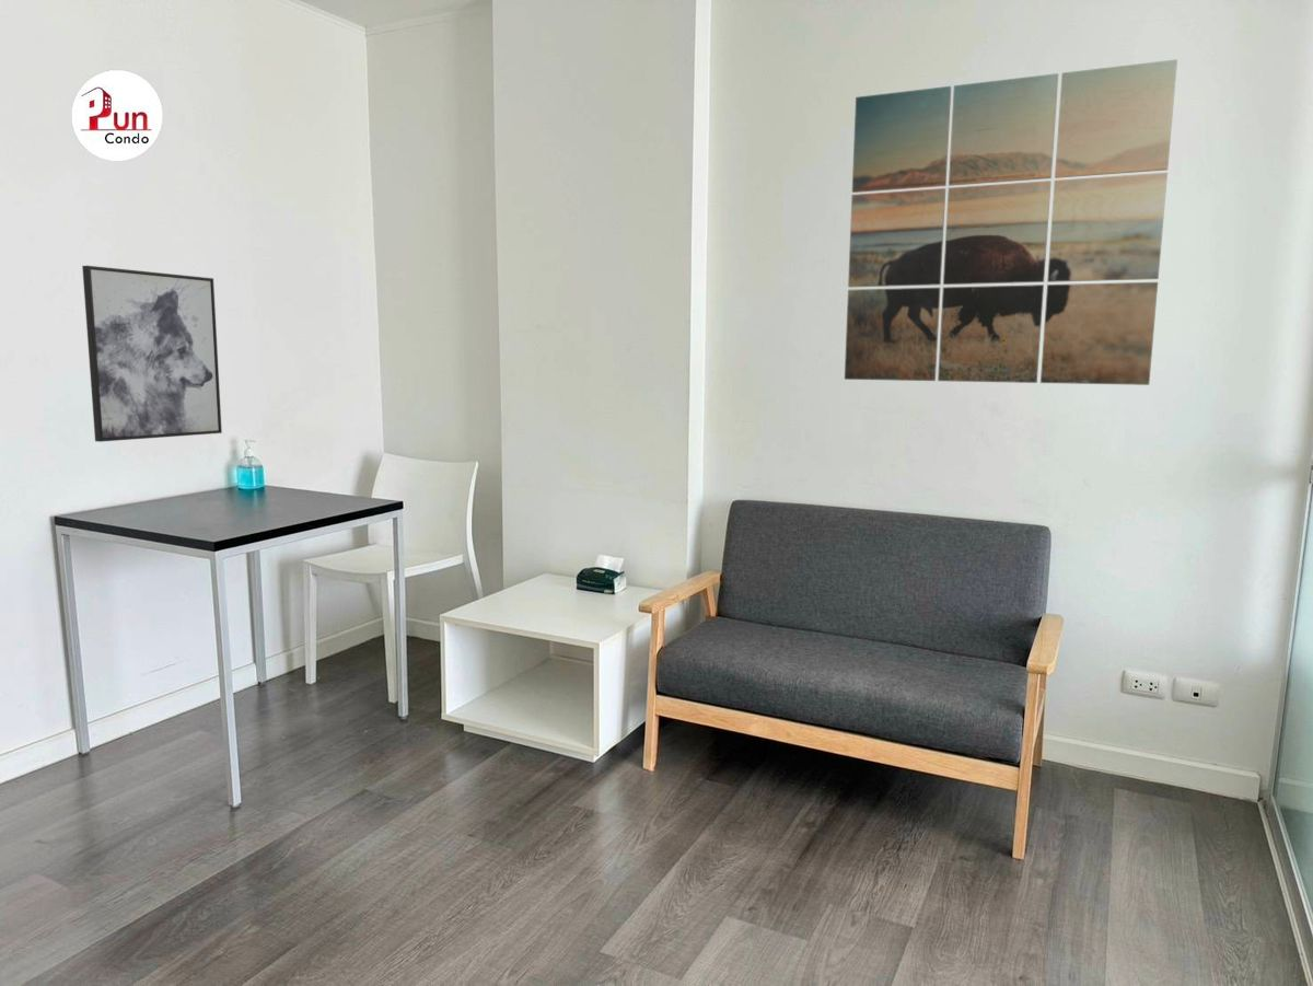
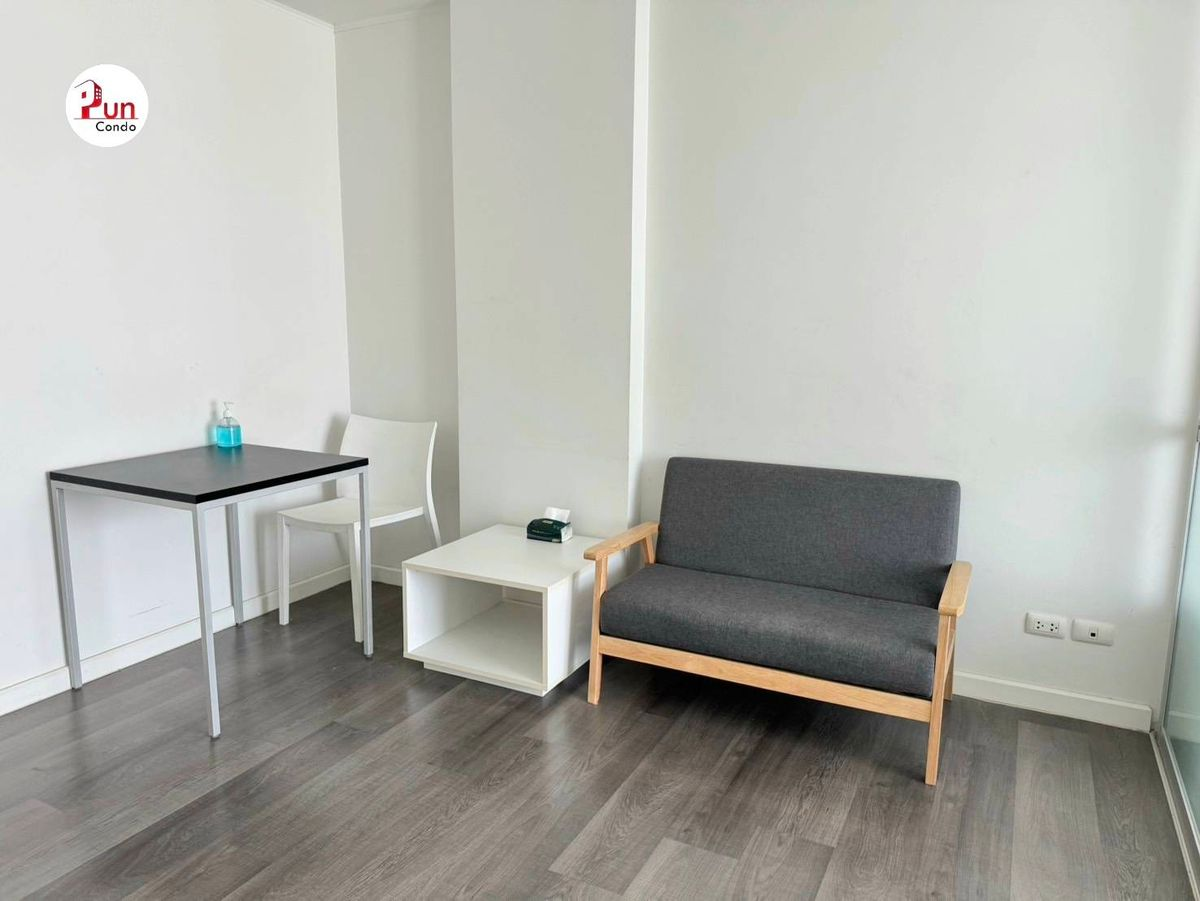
- wall art (156, 356)
- wall art (996, 234)
